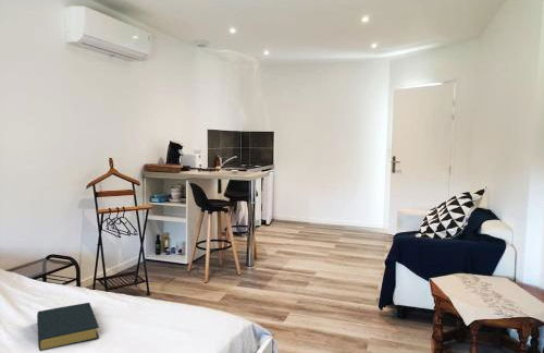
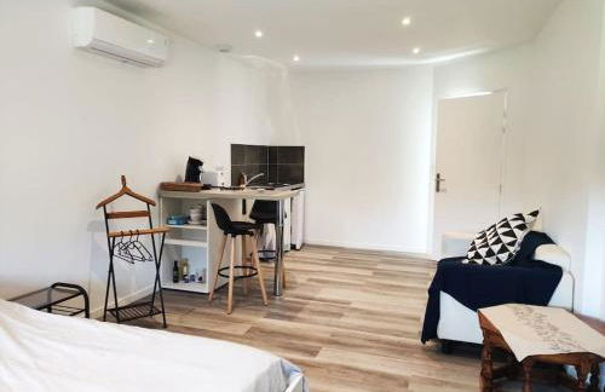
- hardback book (66, 324)
